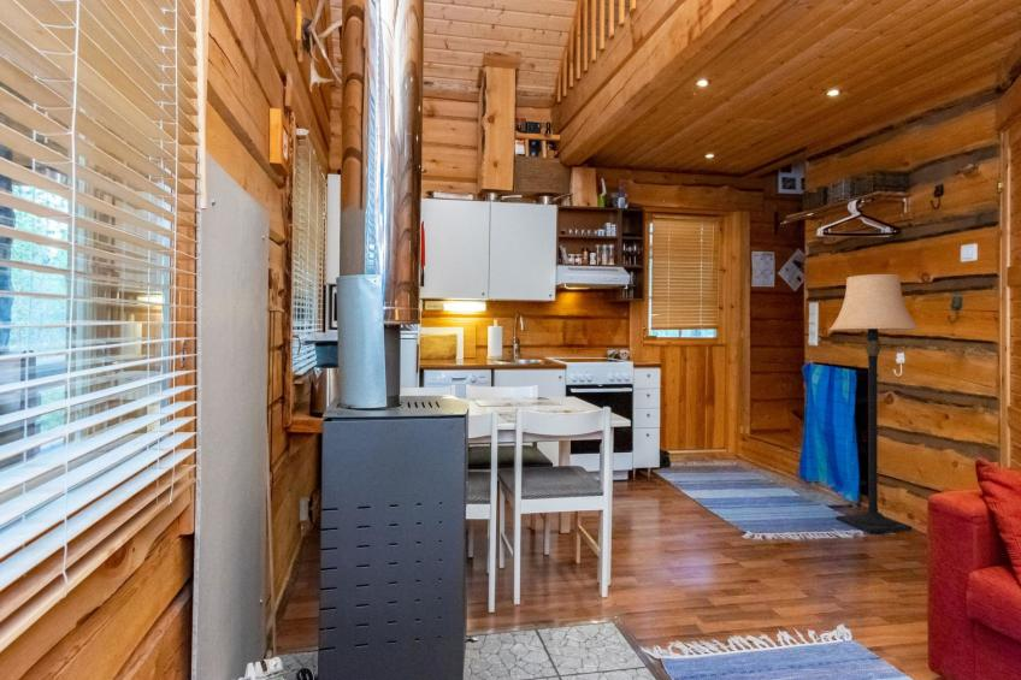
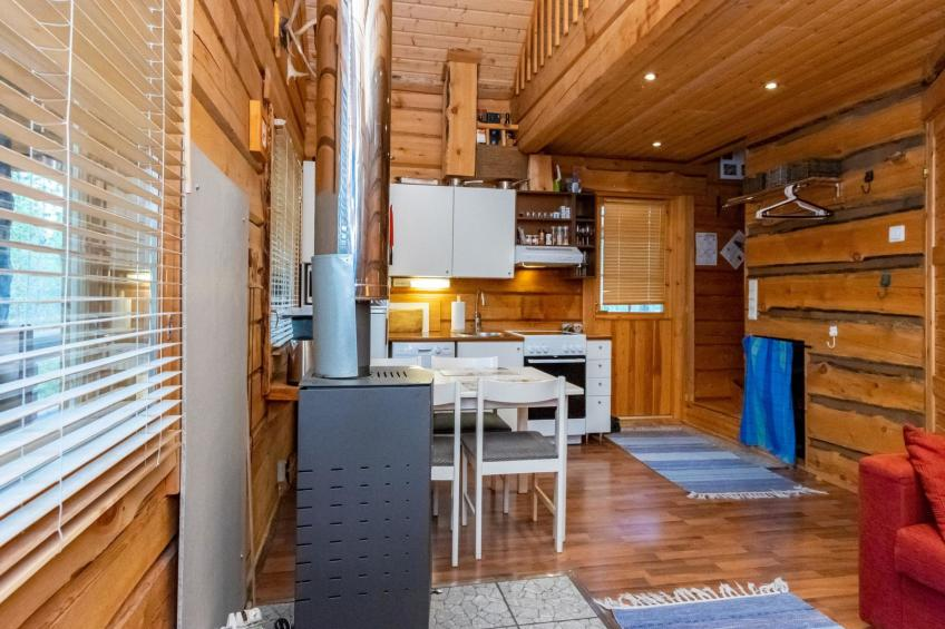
- lamp (872, 400)
